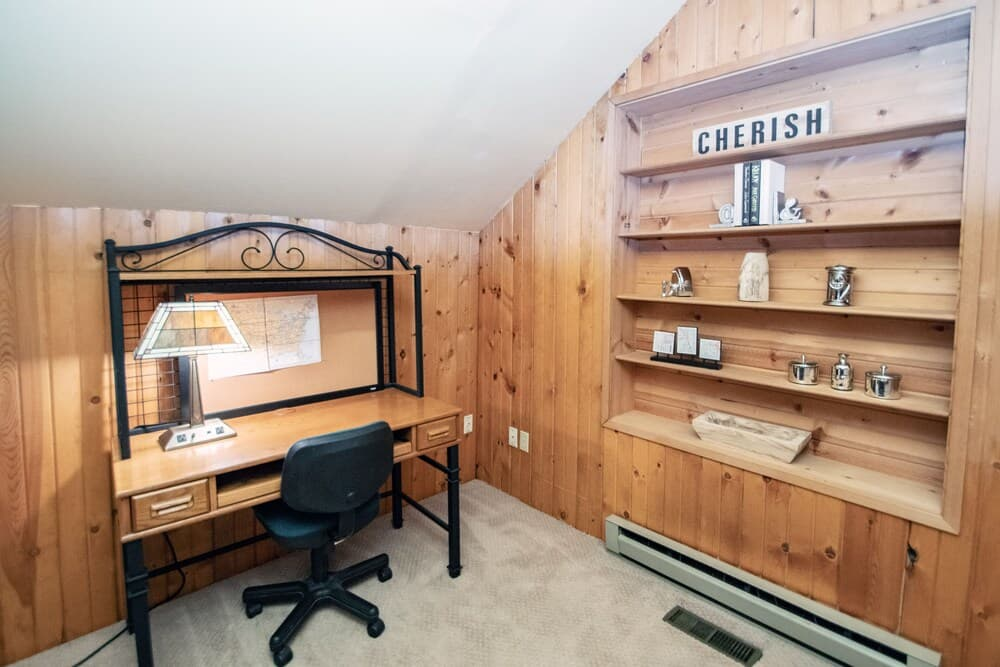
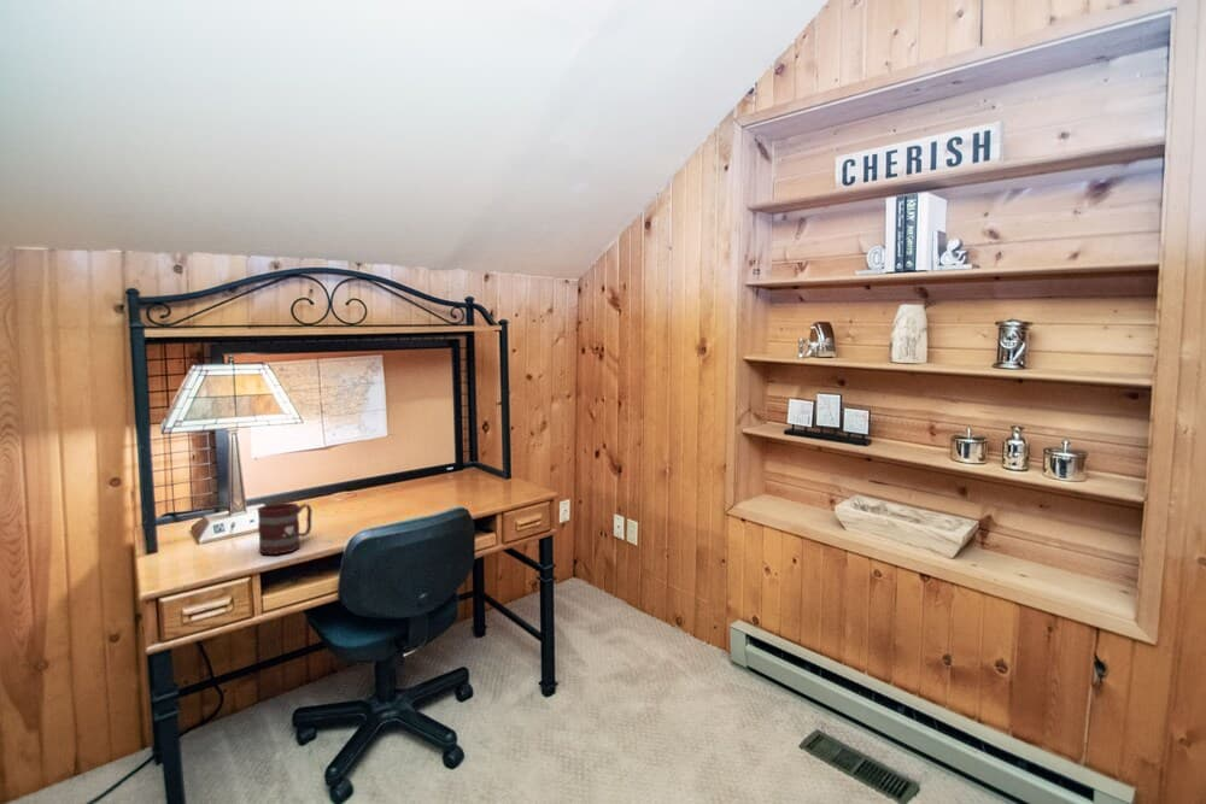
+ mug (286, 526)
